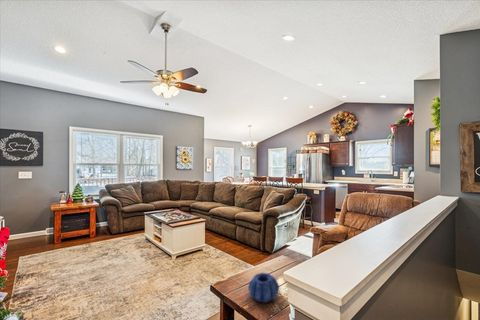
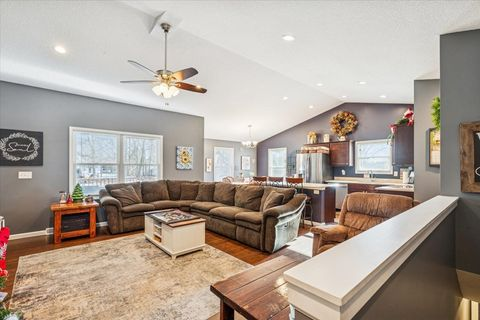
- decorative bowl (263, 286)
